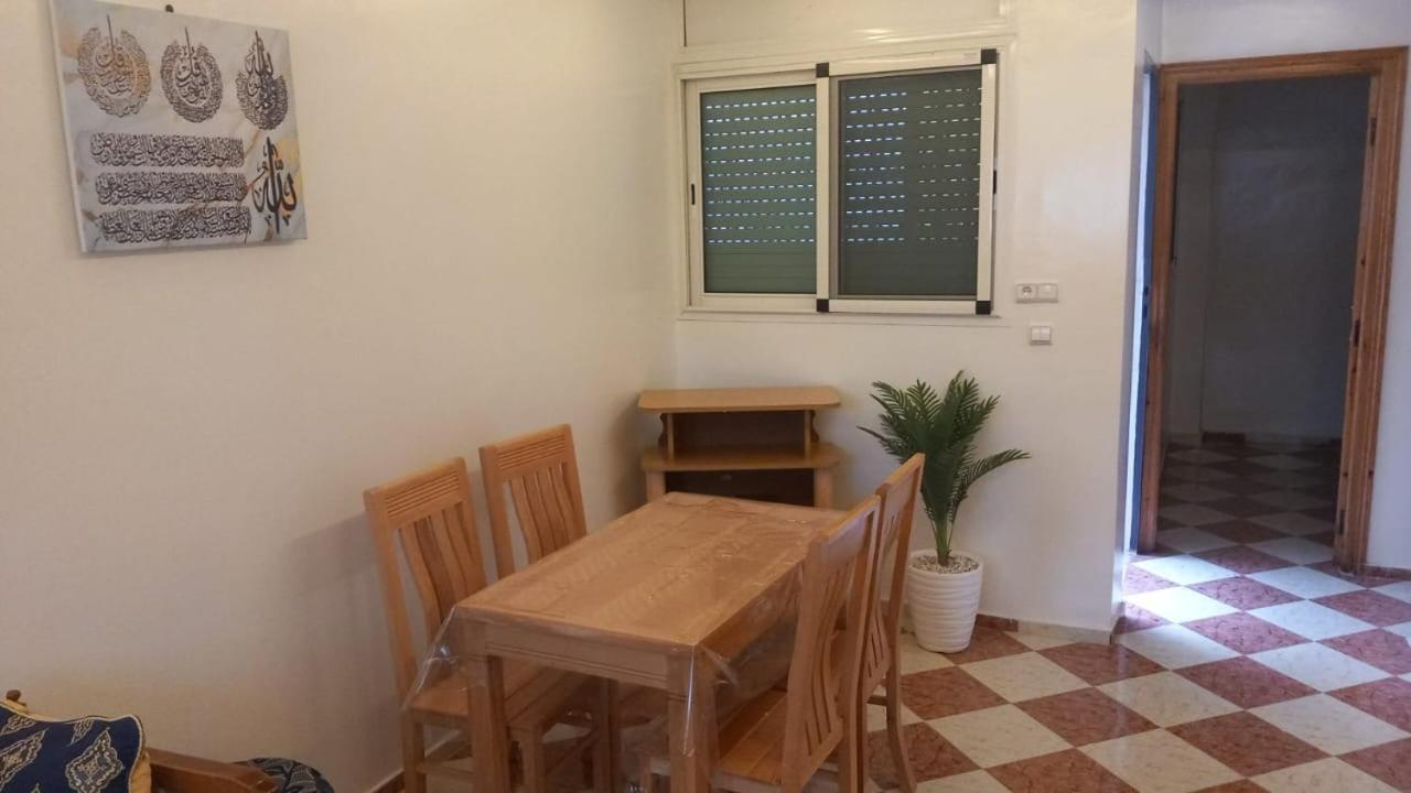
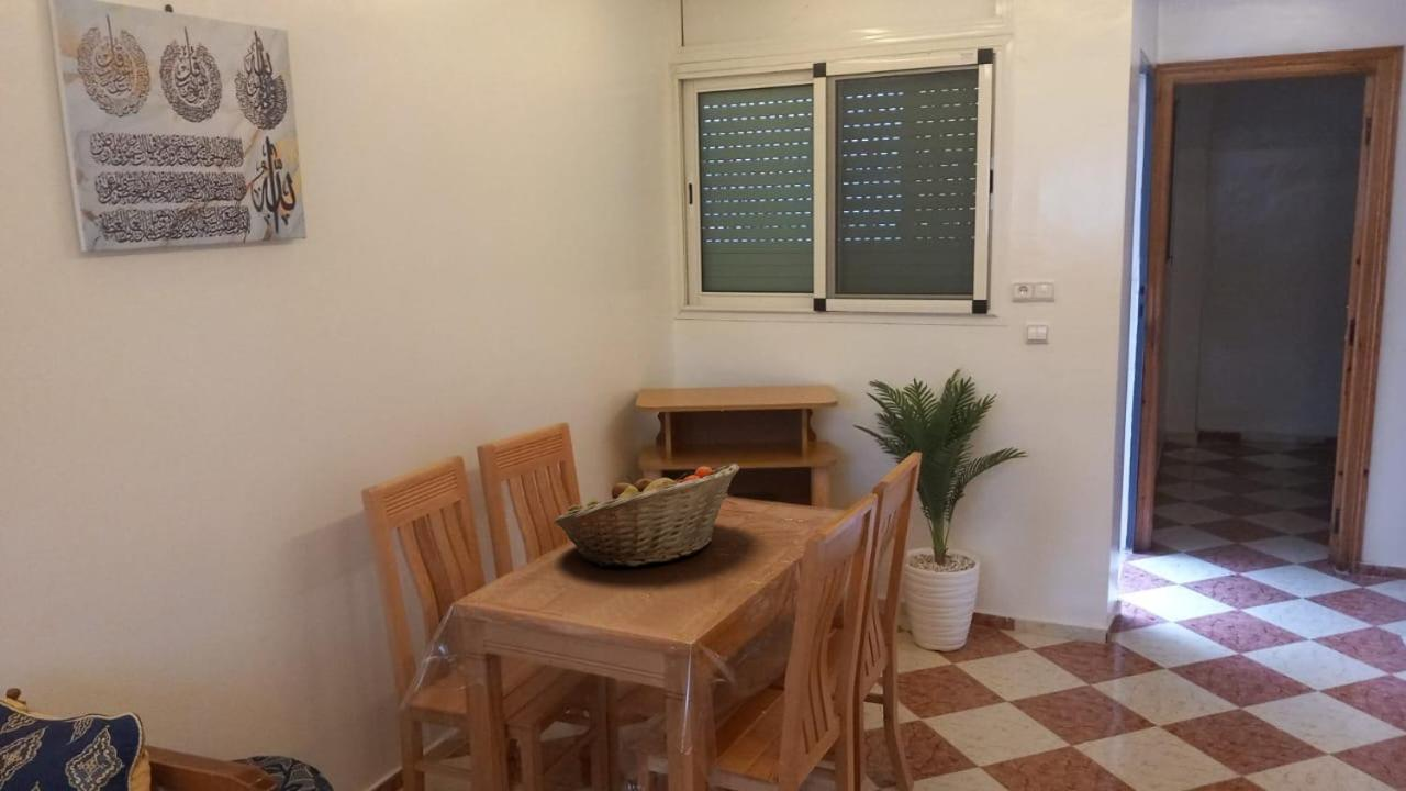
+ fruit basket (650, 508)
